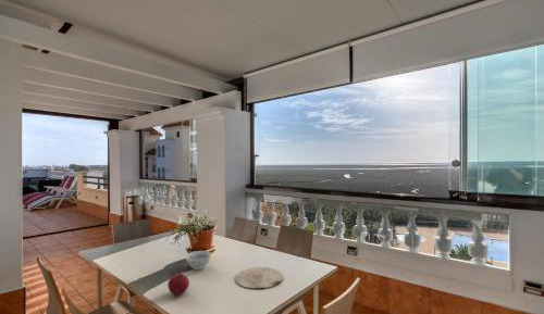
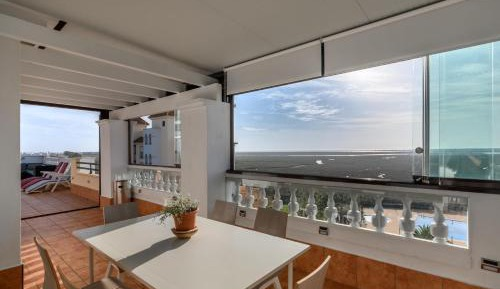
- plate (259, 276)
- fruit (178, 282)
- bowl (198, 261)
